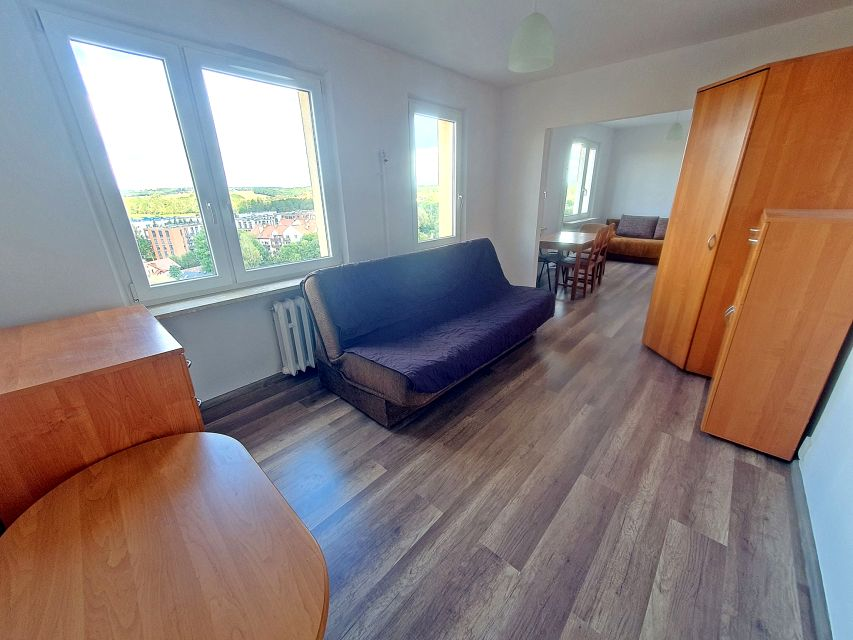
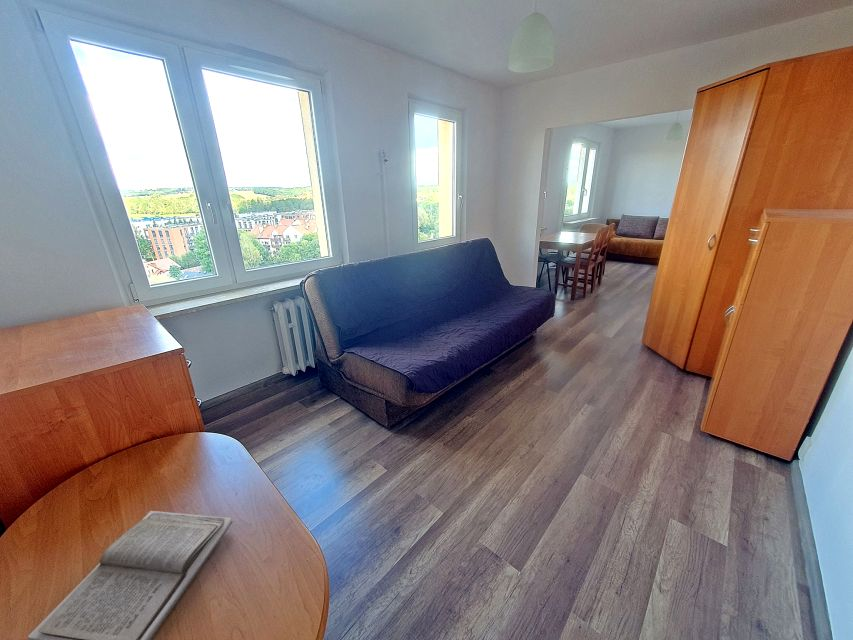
+ book (143, 567)
